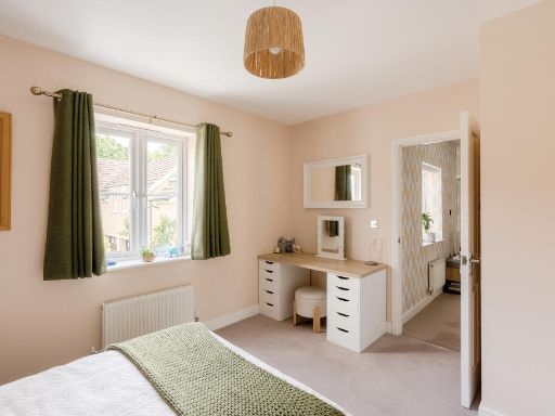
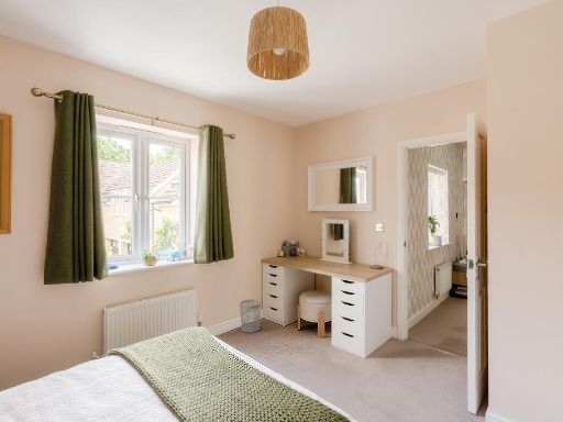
+ wastebasket (250, 315)
